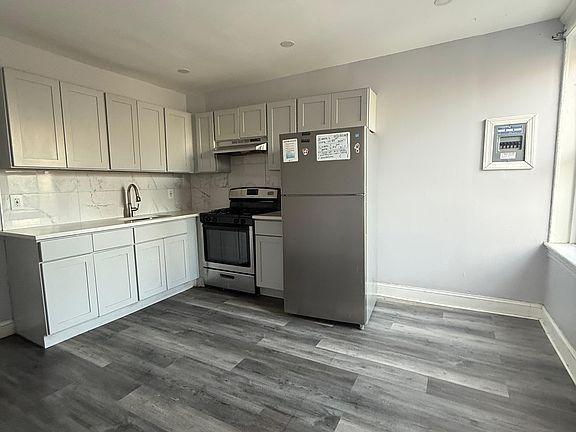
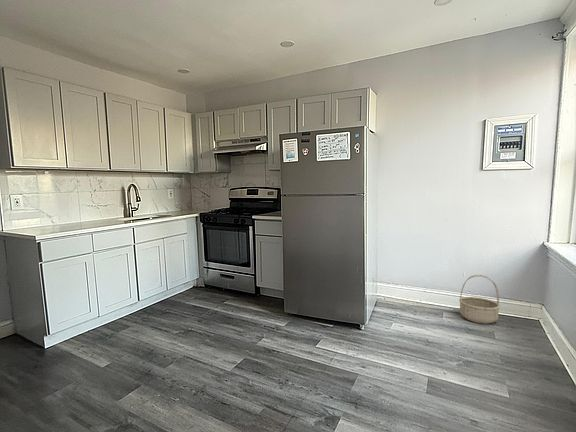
+ basket (479, 298)
